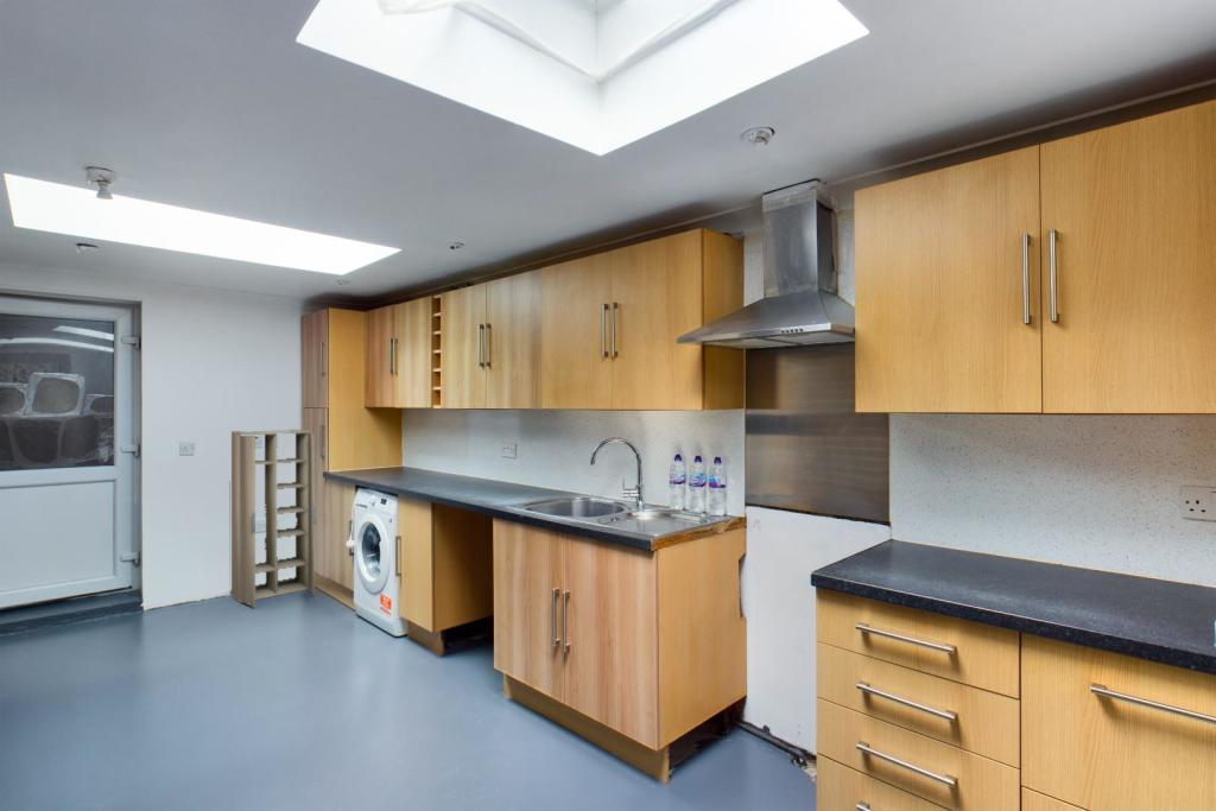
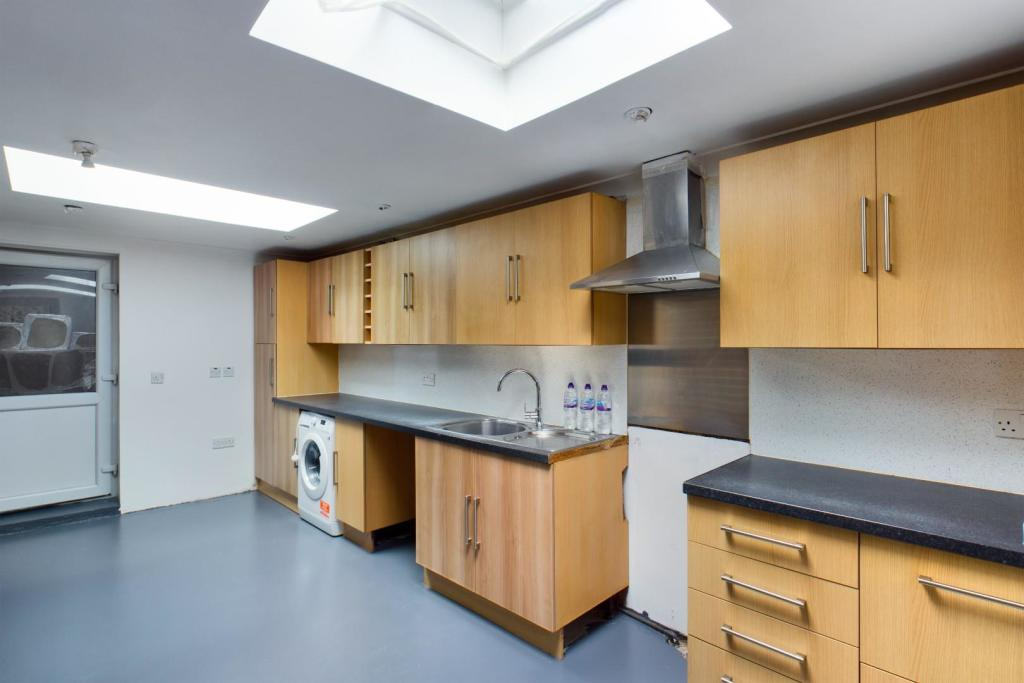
- cabinet (274, 512)
